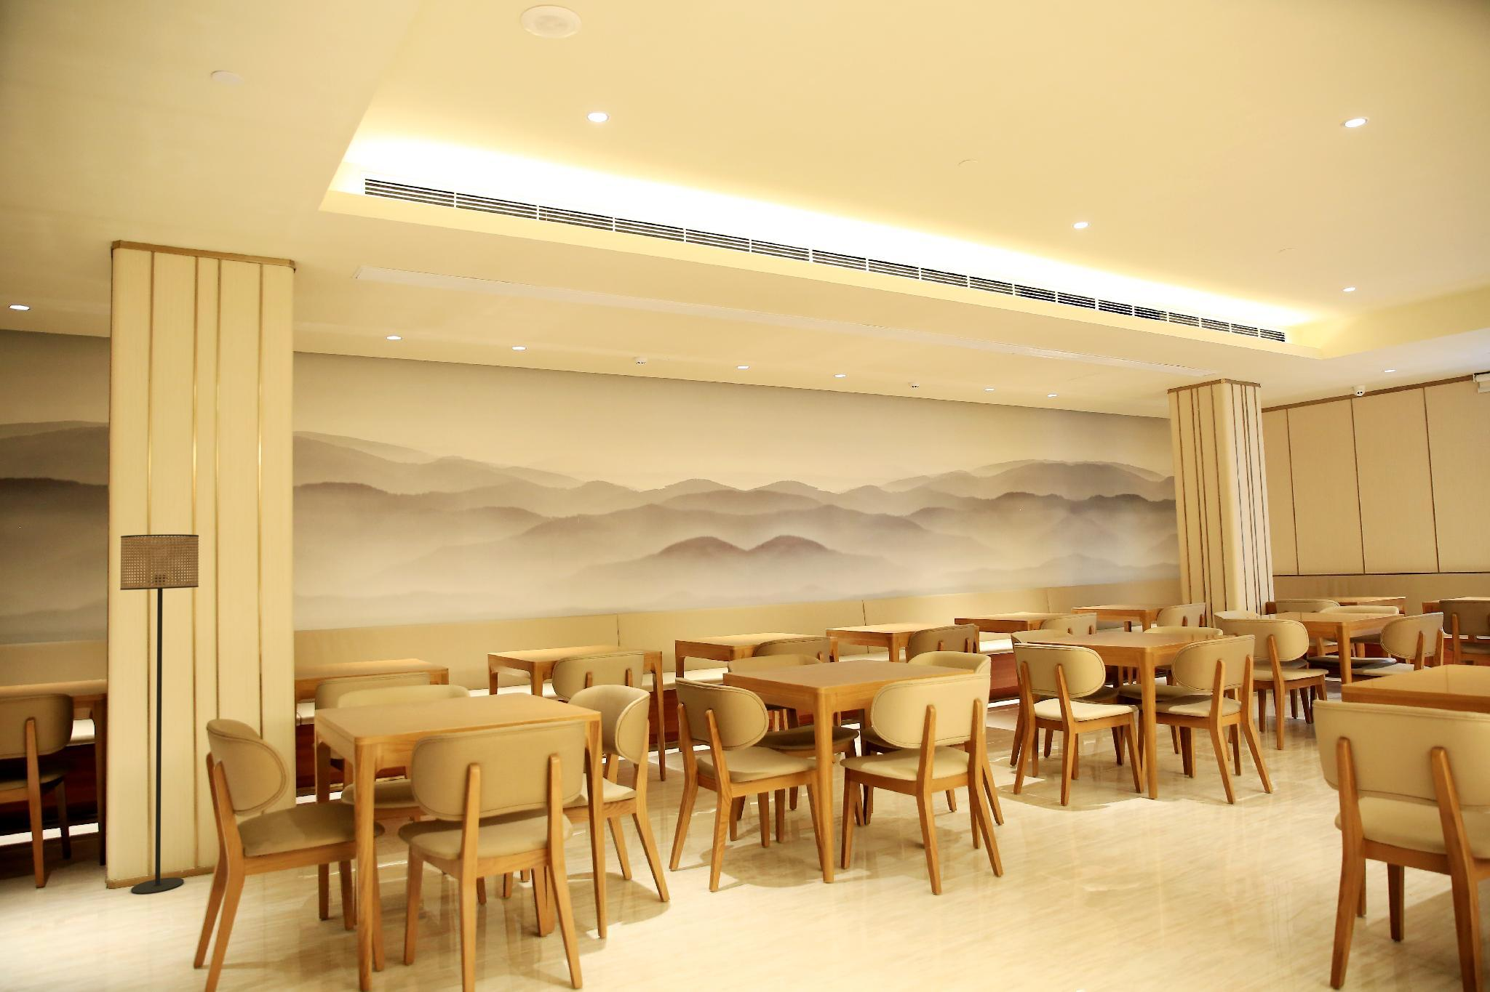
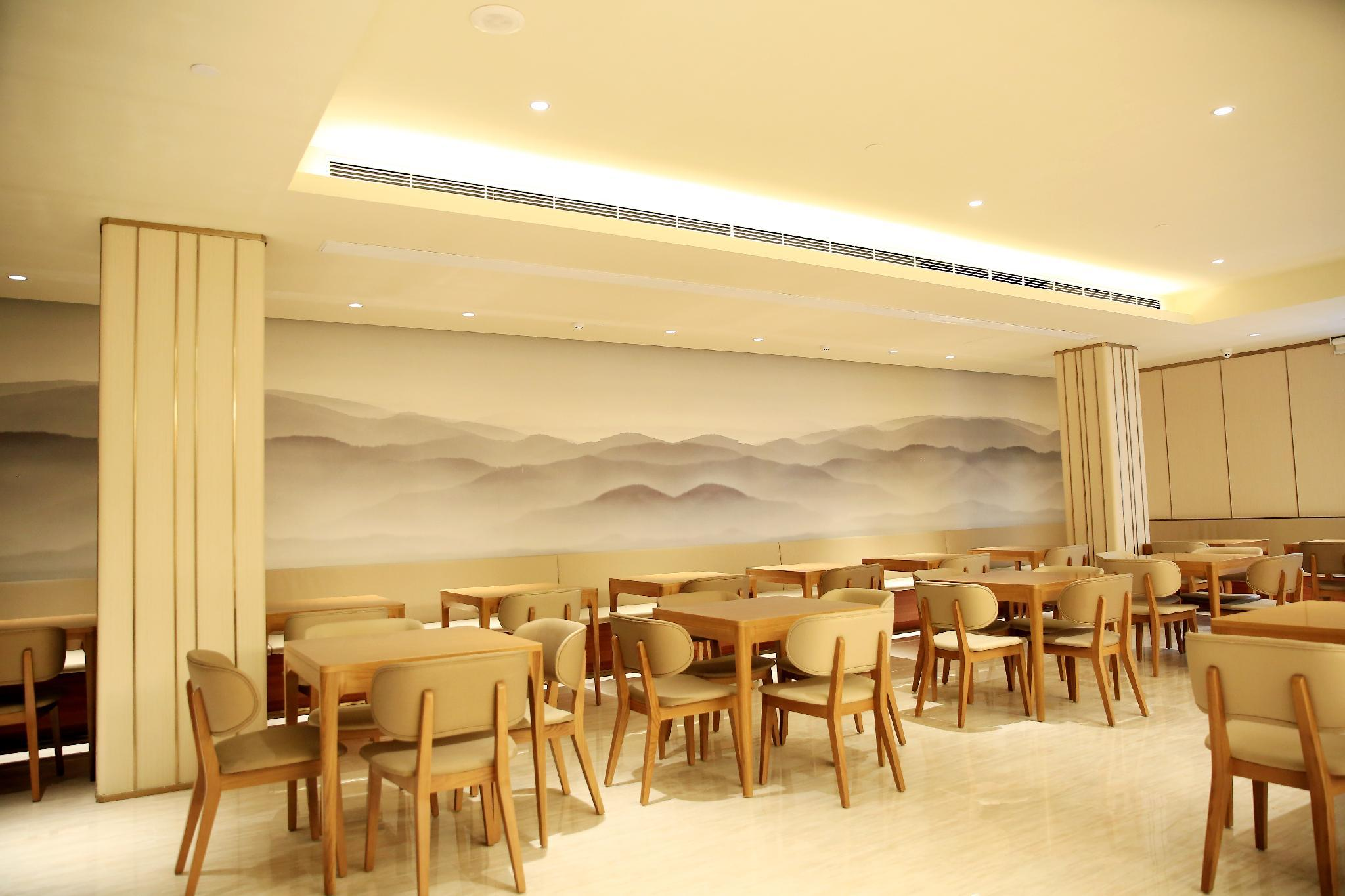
- floor lamp (158, 709)
